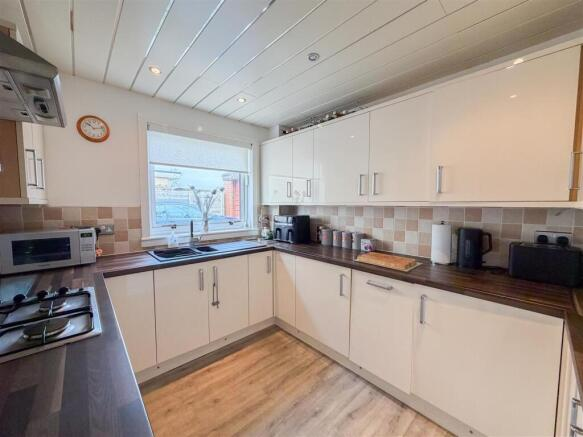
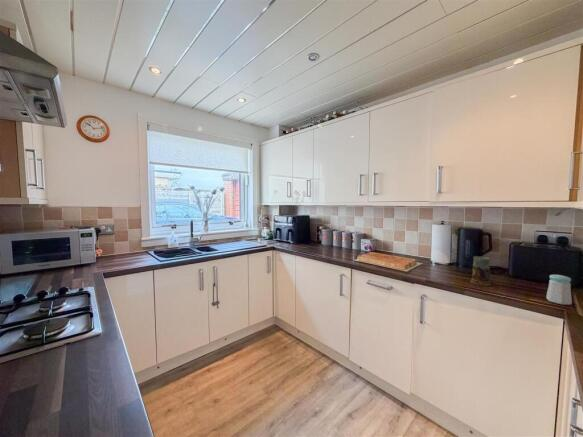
+ salt shaker (559, 289)
+ mug (480, 270)
